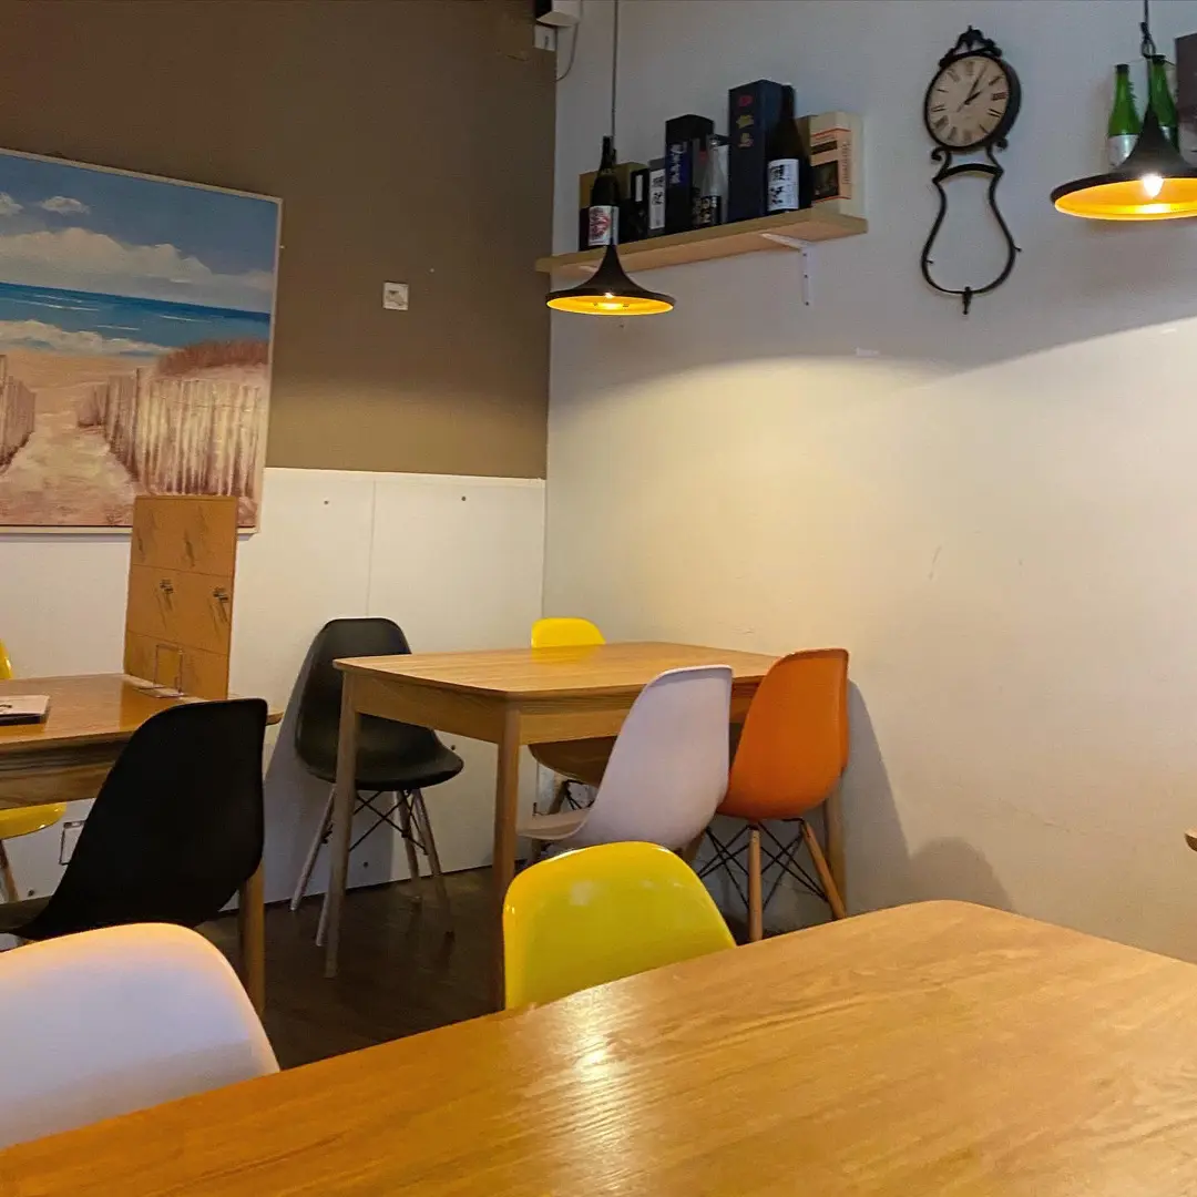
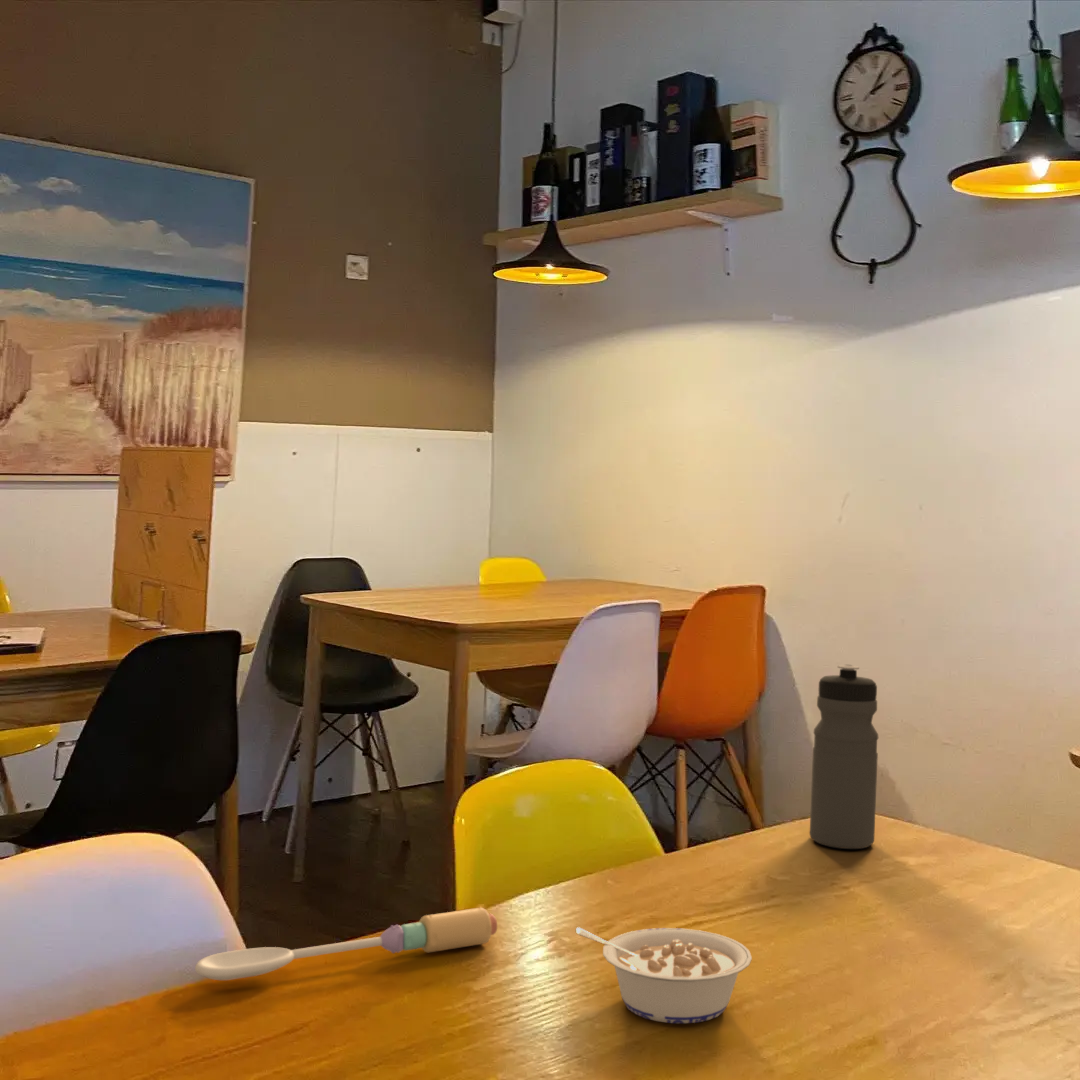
+ spoon (354, 944)
+ legume (670, 973)
+ water bottle (845, 753)
